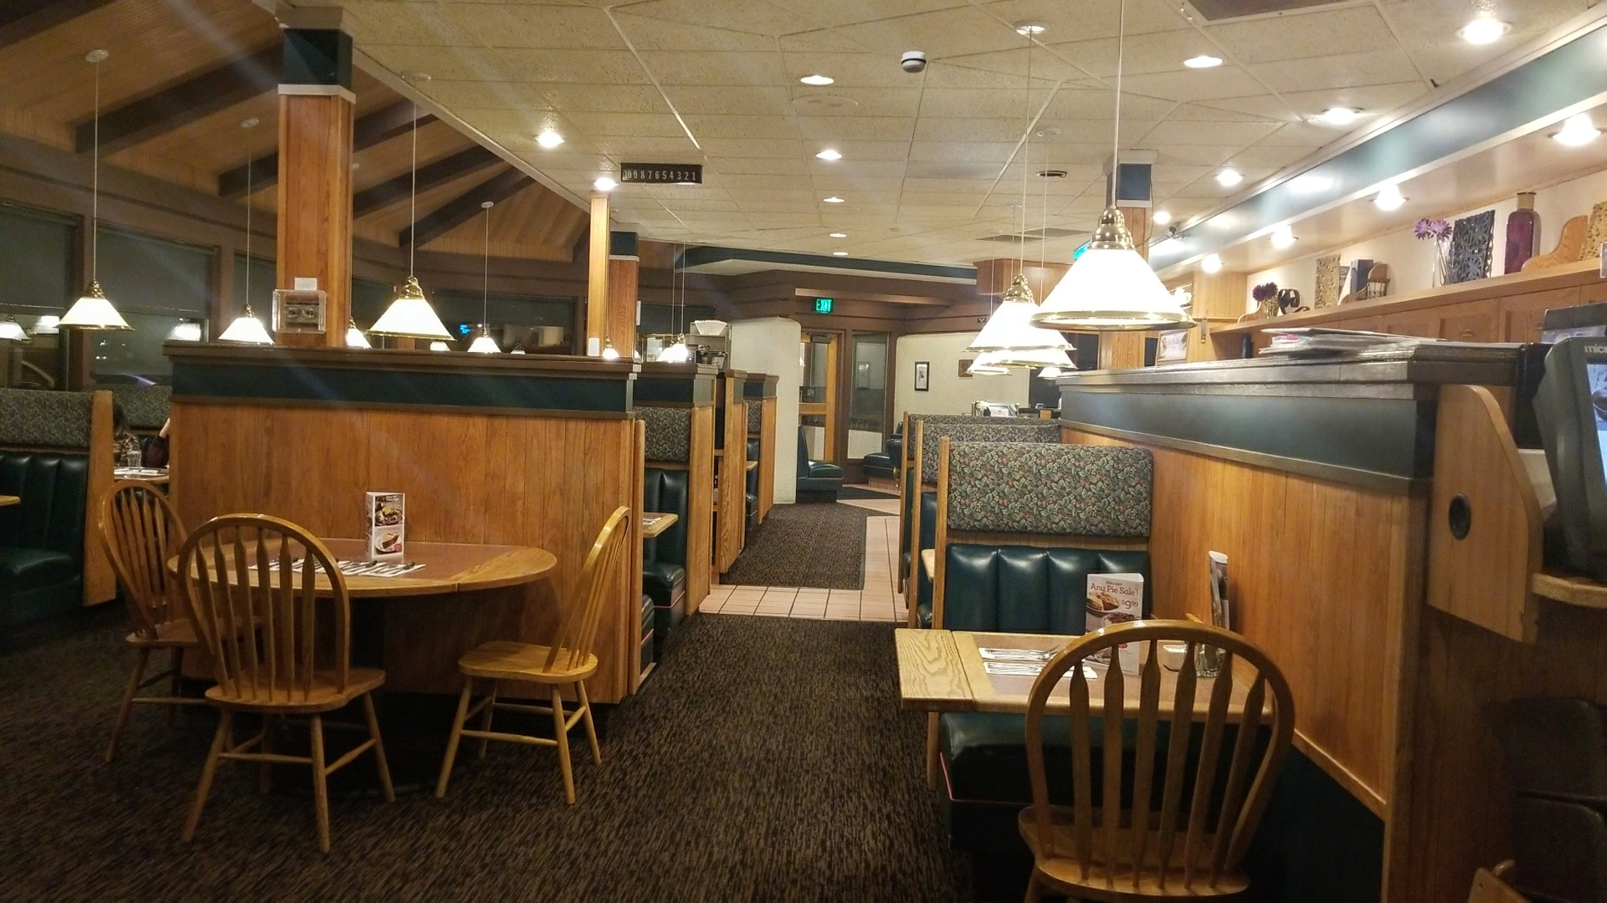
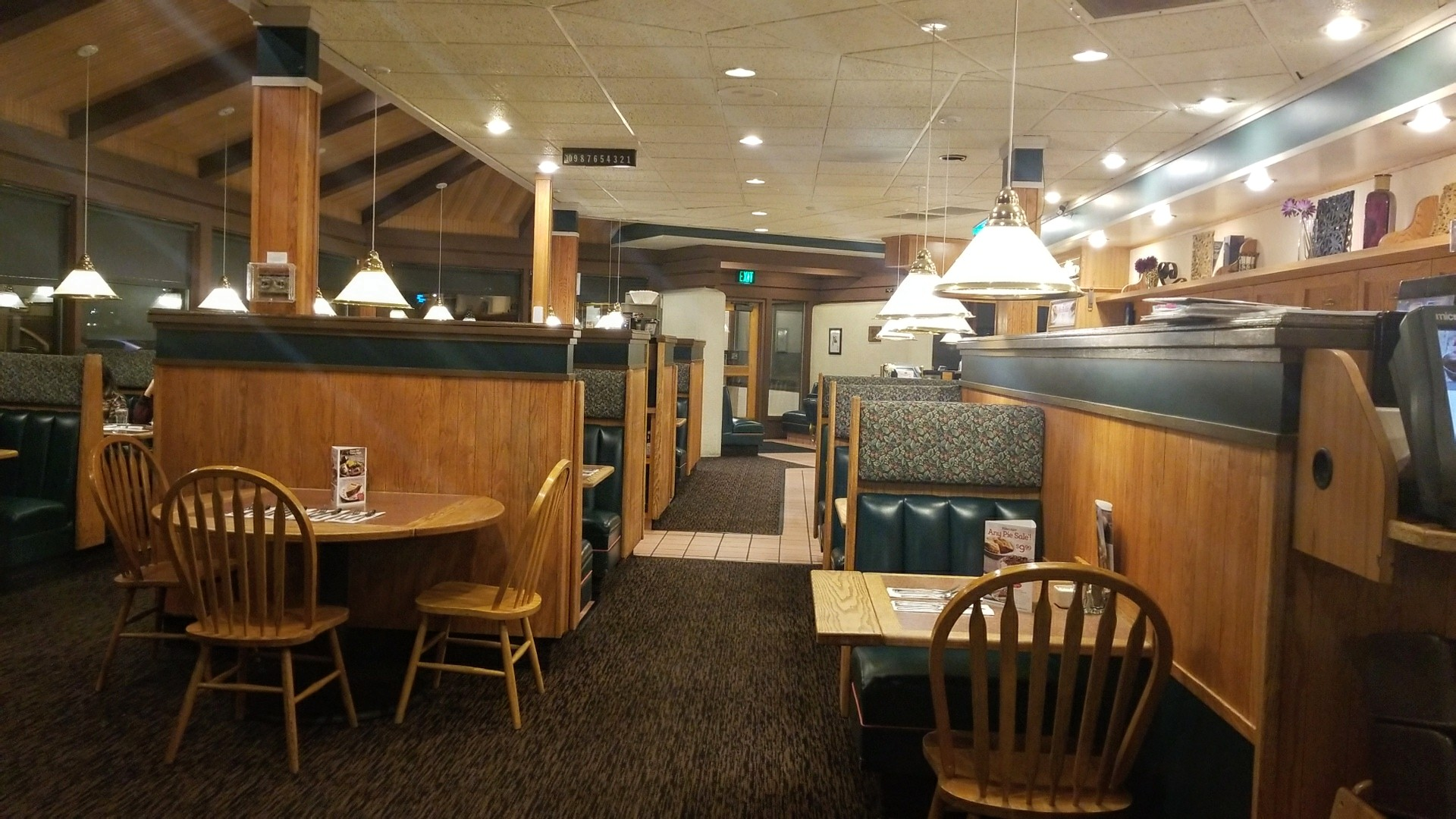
- smoke detector (913, 62)
